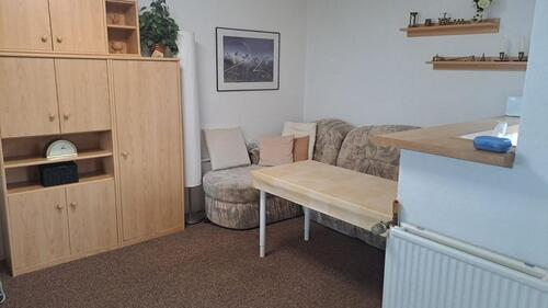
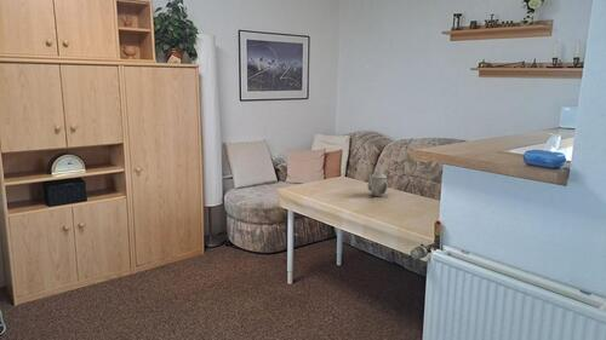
+ teapot (377, 181)
